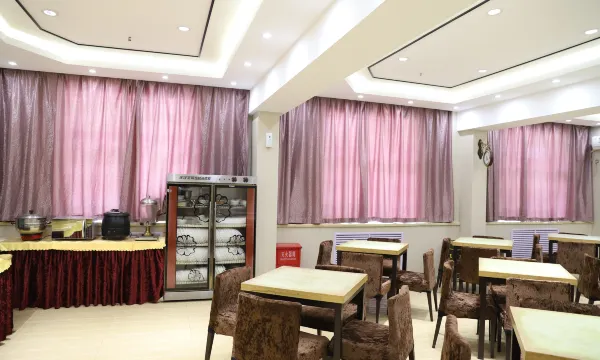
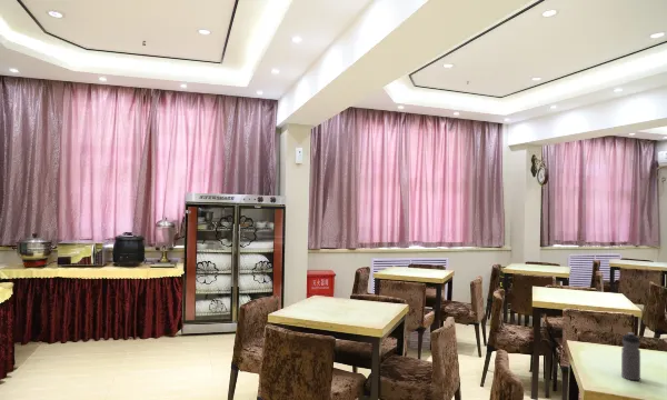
+ water bottle (630, 354)
